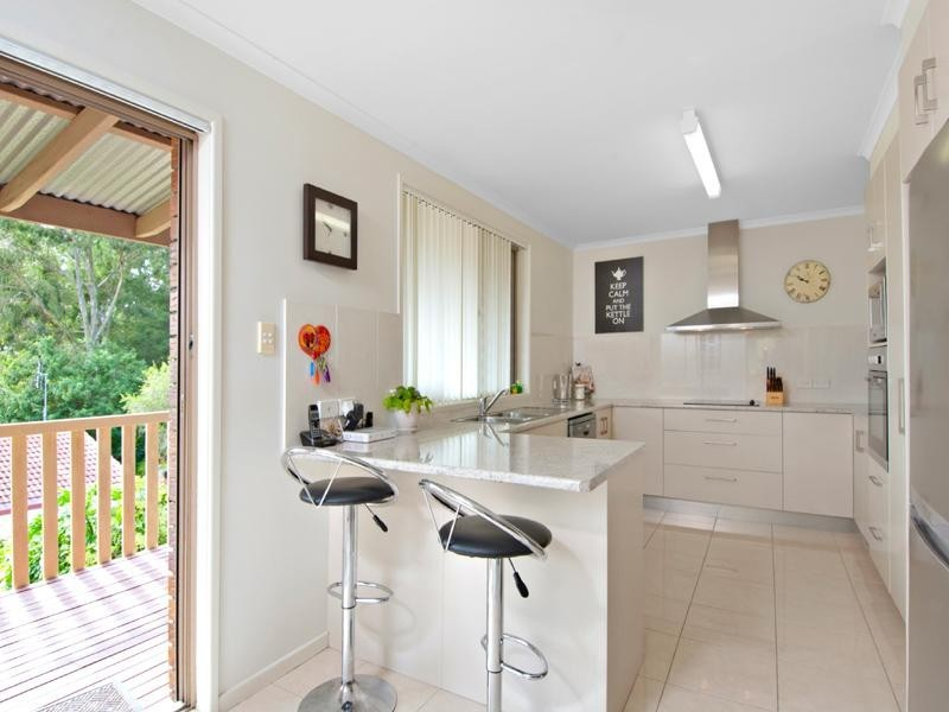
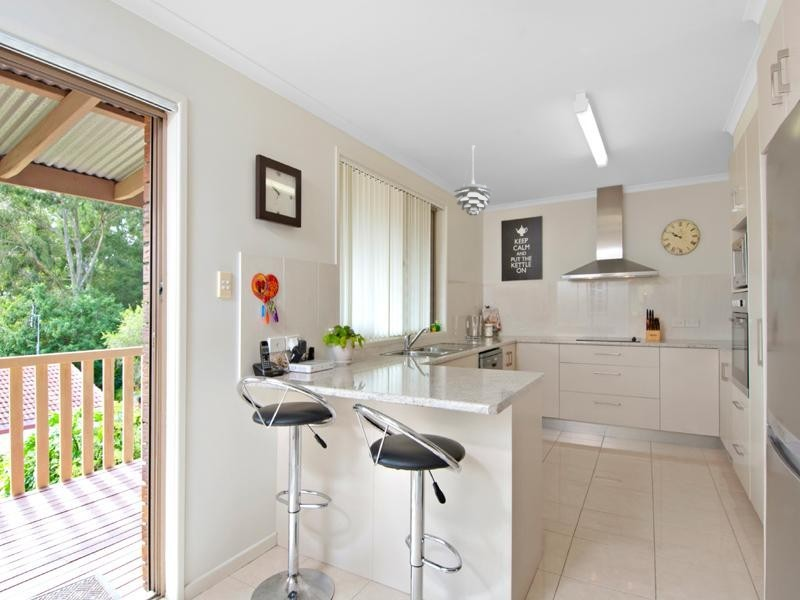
+ pendant light (473, 180)
